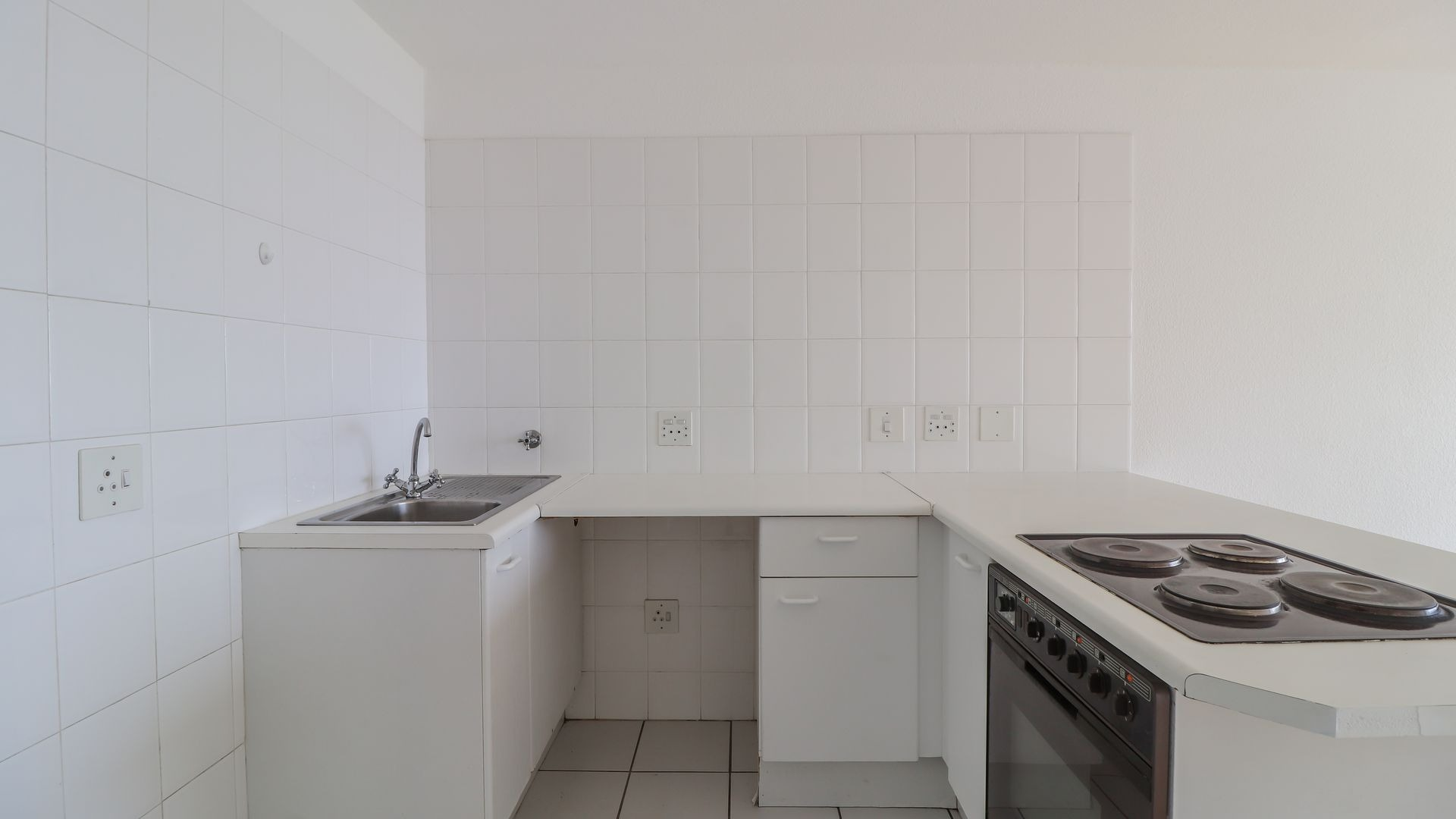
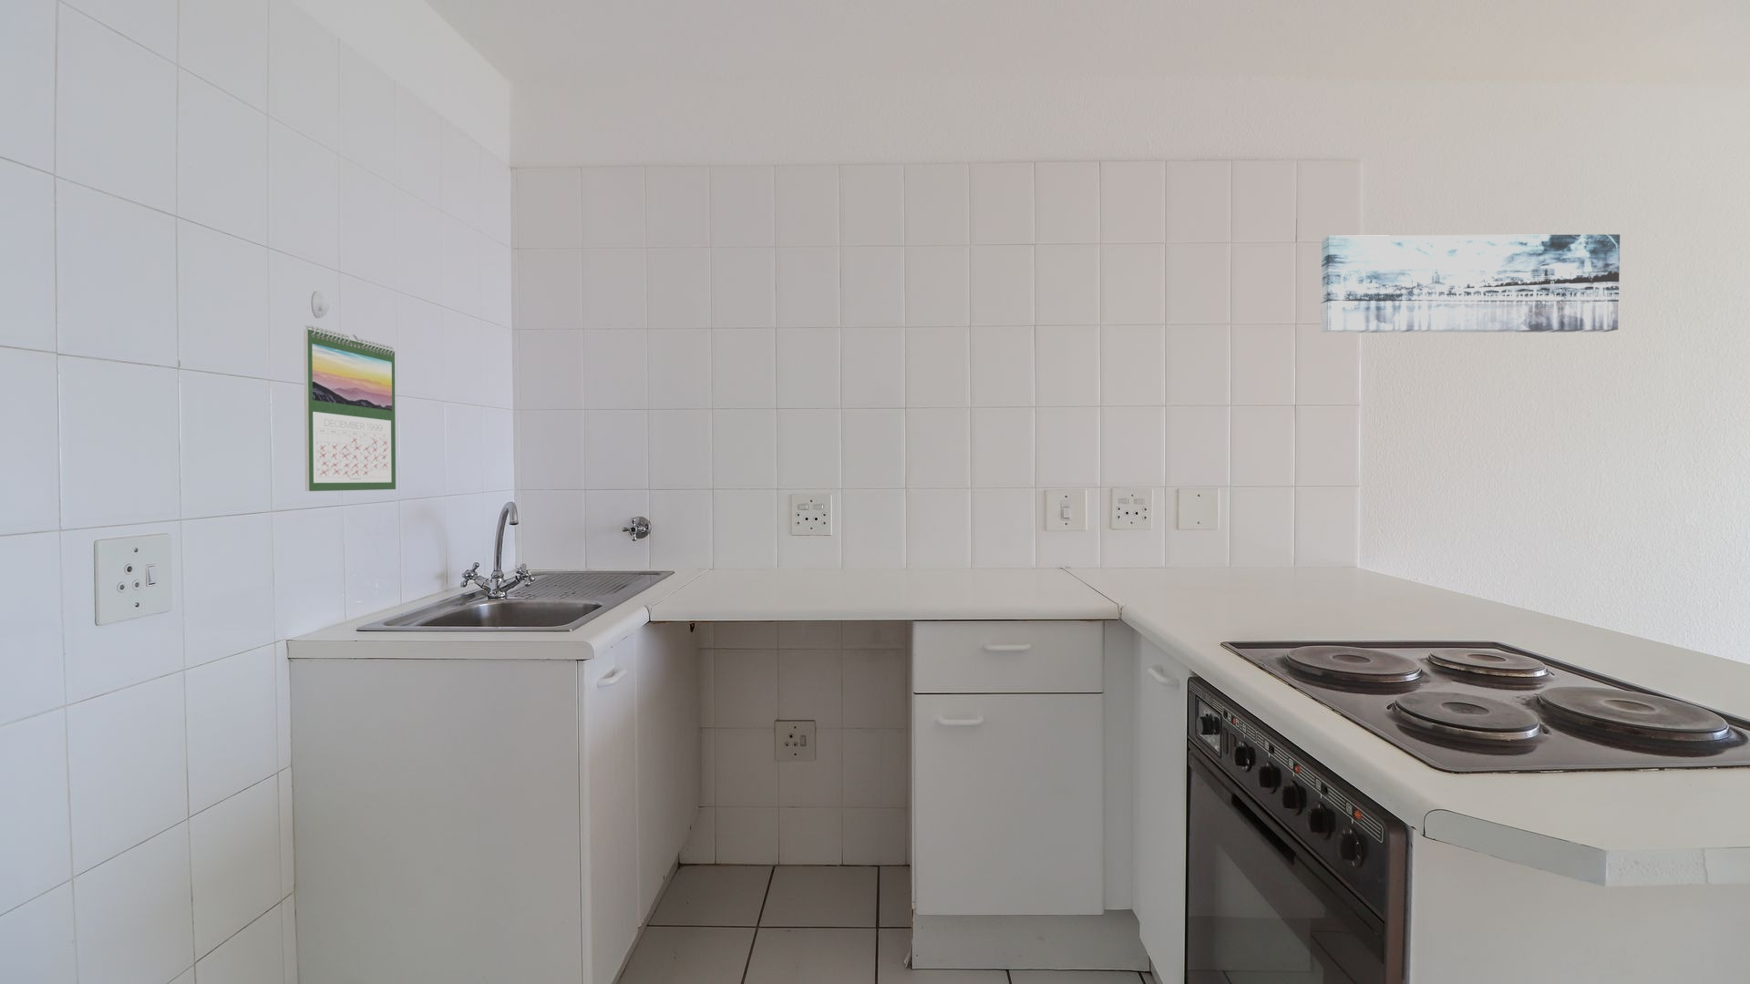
+ calendar (352, 412)
+ wall art (1468, 284)
